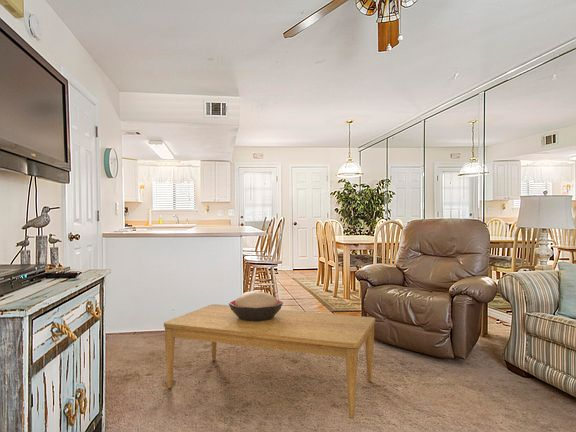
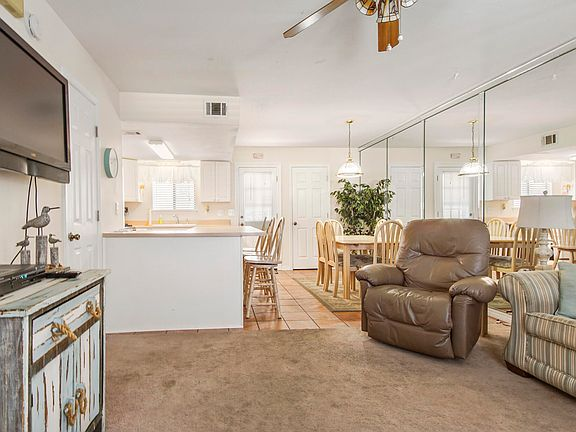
- decorative bowl (256, 303)
- coffee table (271, 348)
